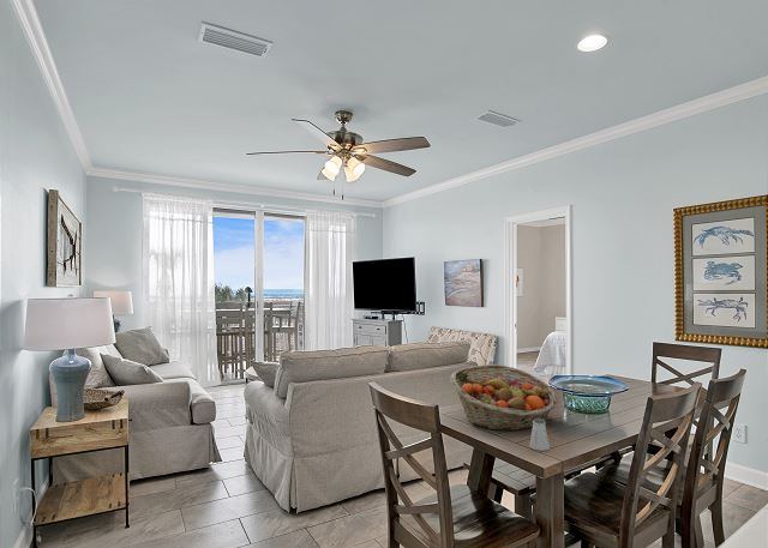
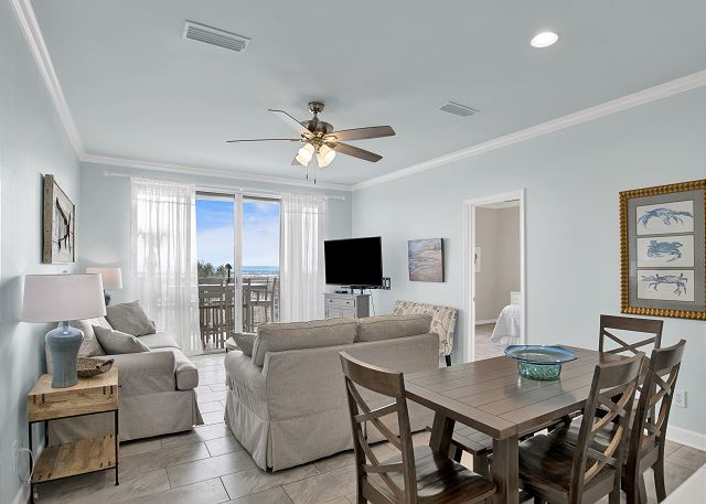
- saltshaker (539, 433)
- fruit basket (503, 395)
